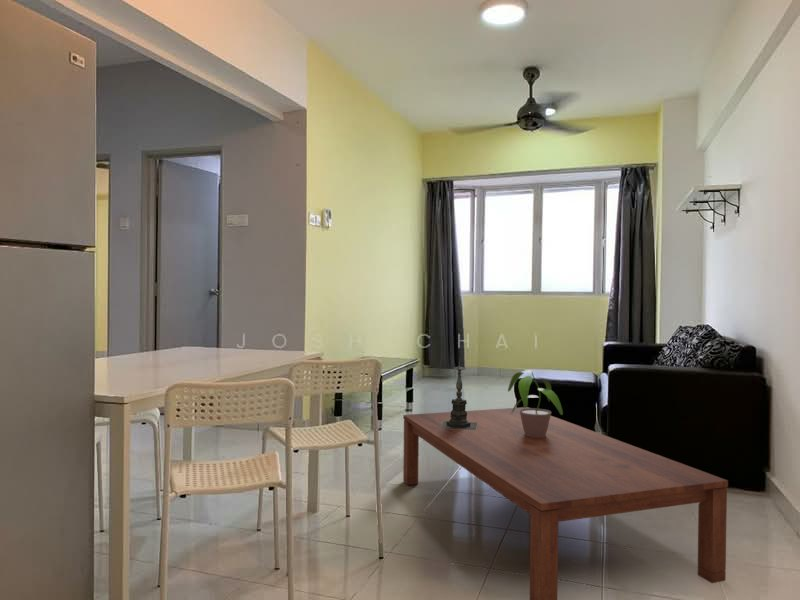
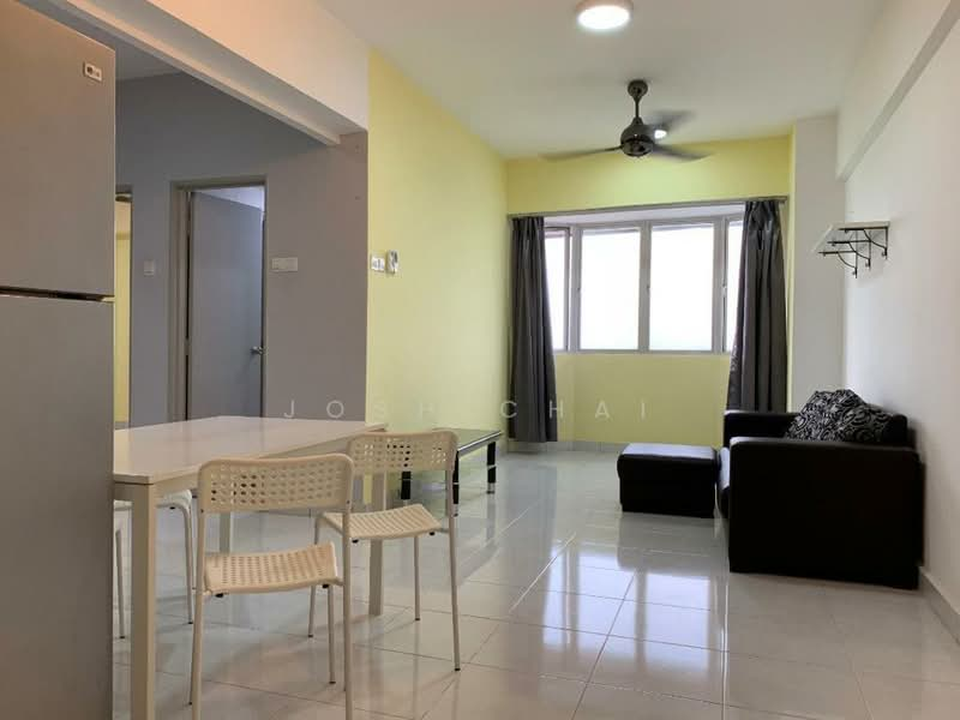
- potted plant (538, 403)
- candle holder (459, 391)
- coffee table (531, 481)
